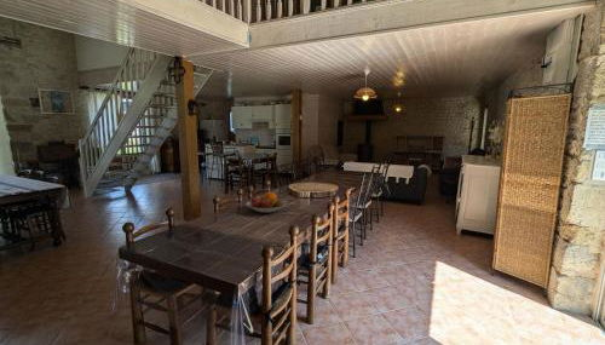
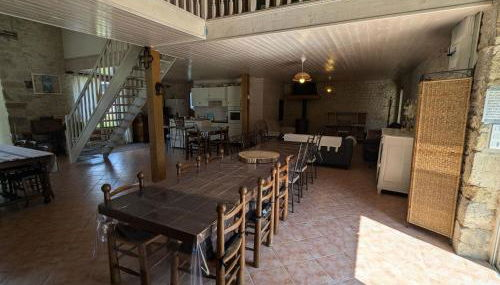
- fruit bowl (266, 201)
